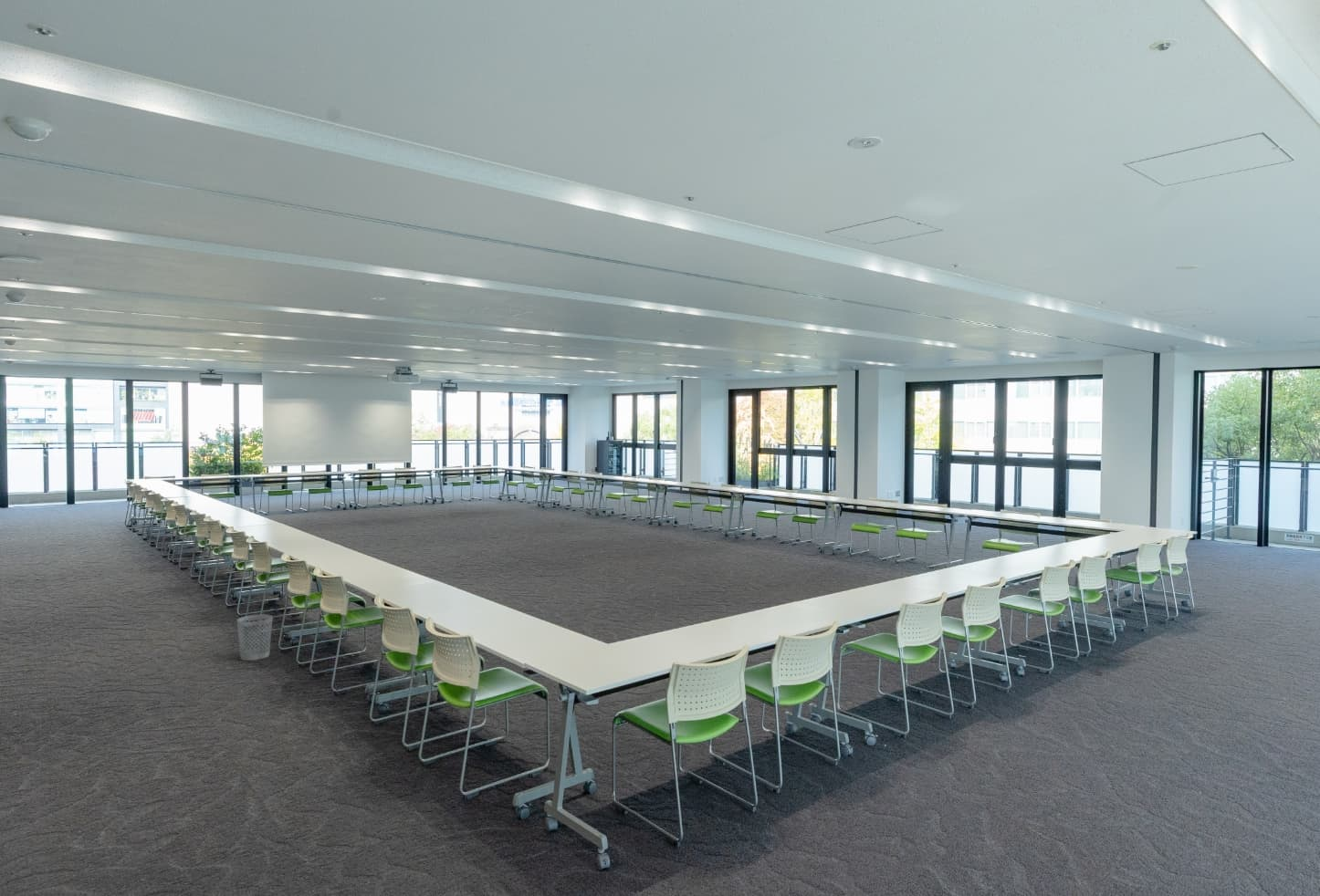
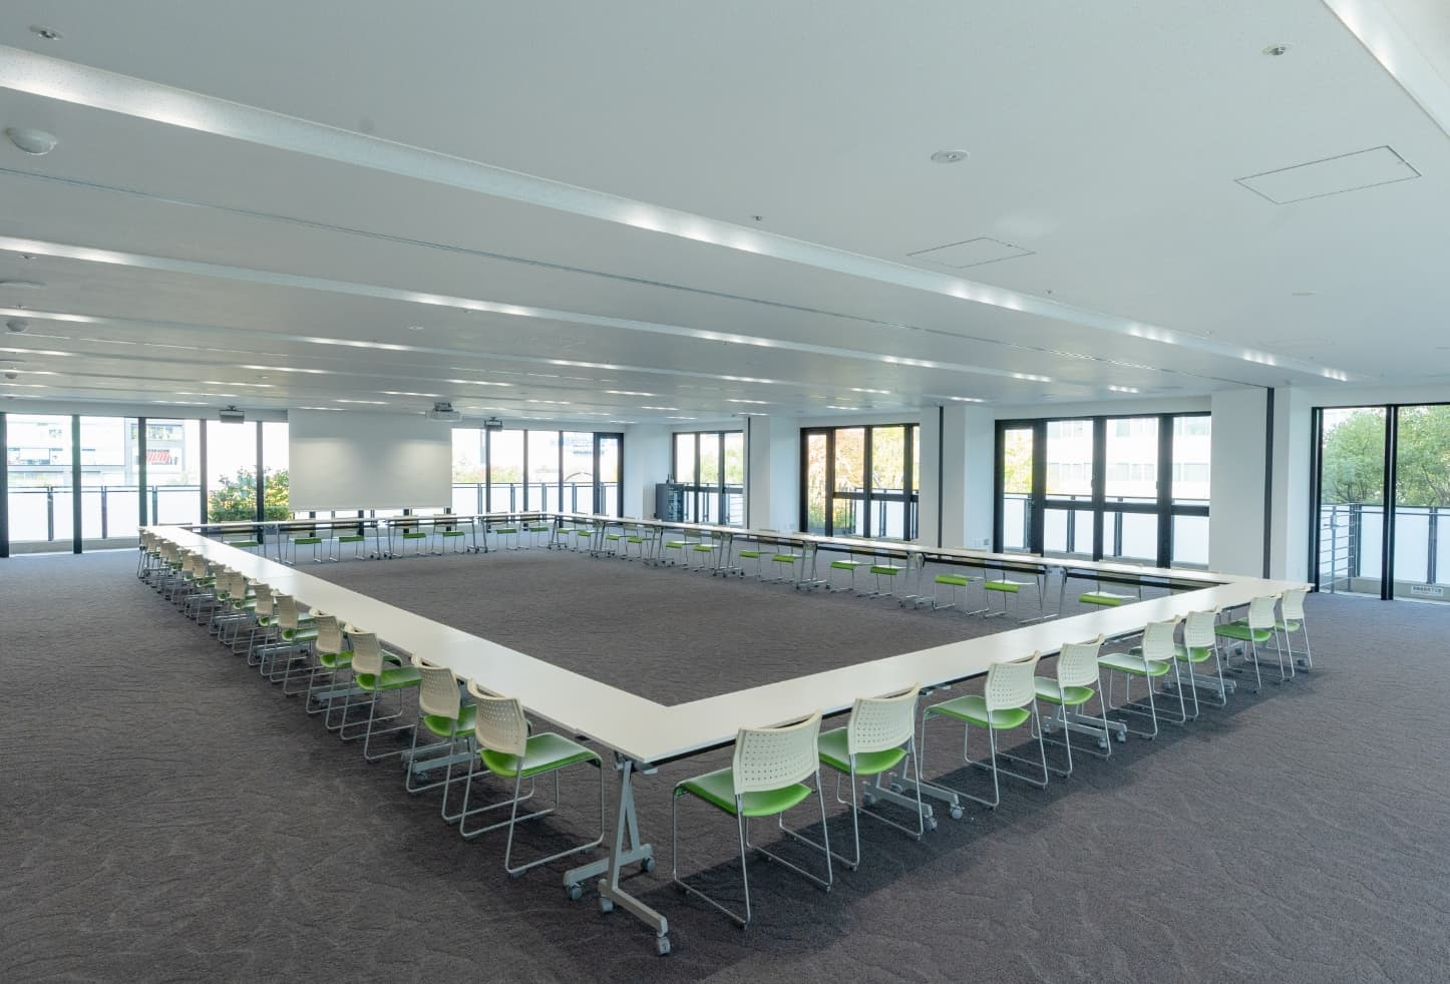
- wastebasket (255, 637)
